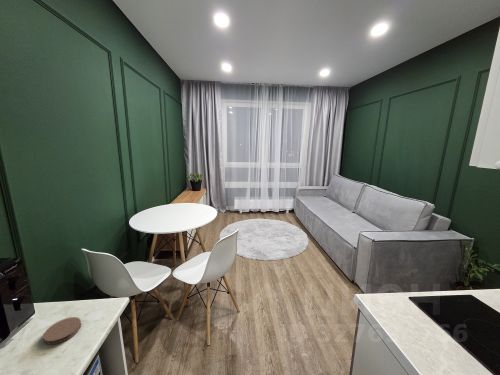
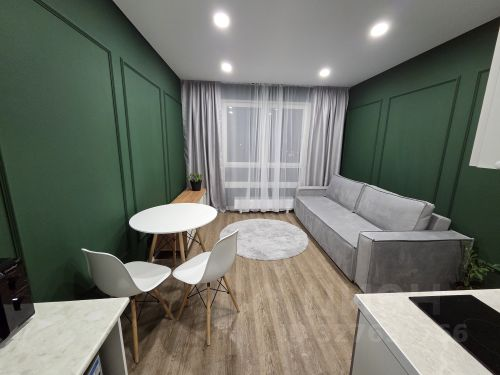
- coaster (63, 329)
